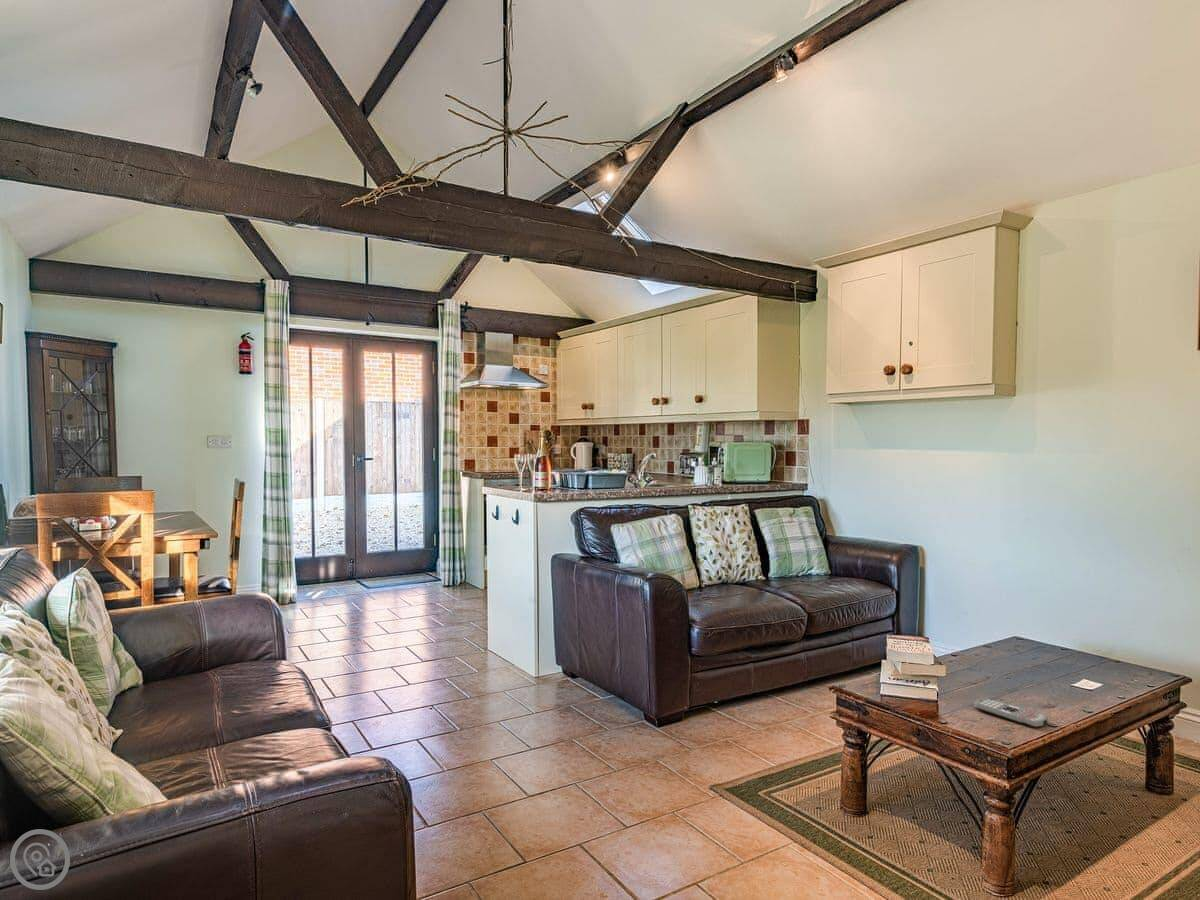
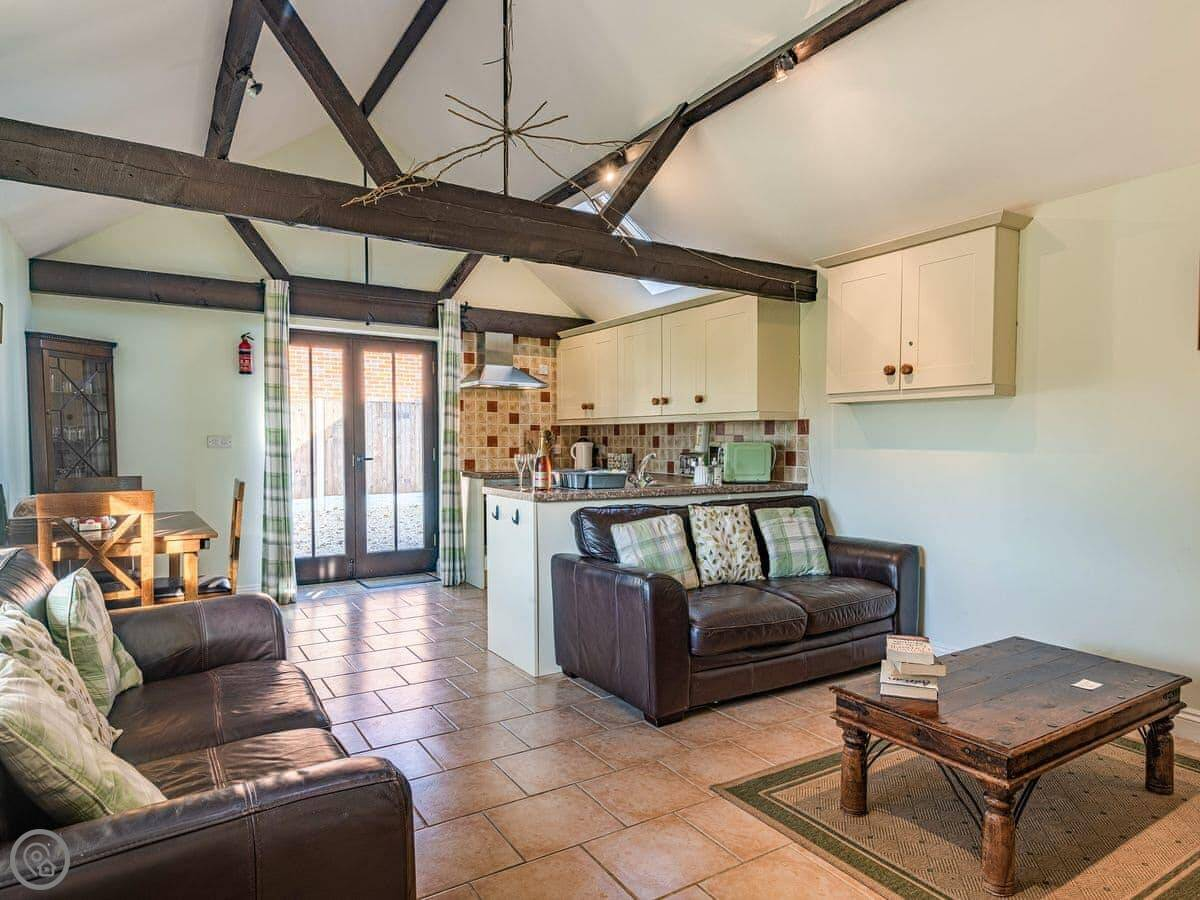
- remote control (1009, 712)
